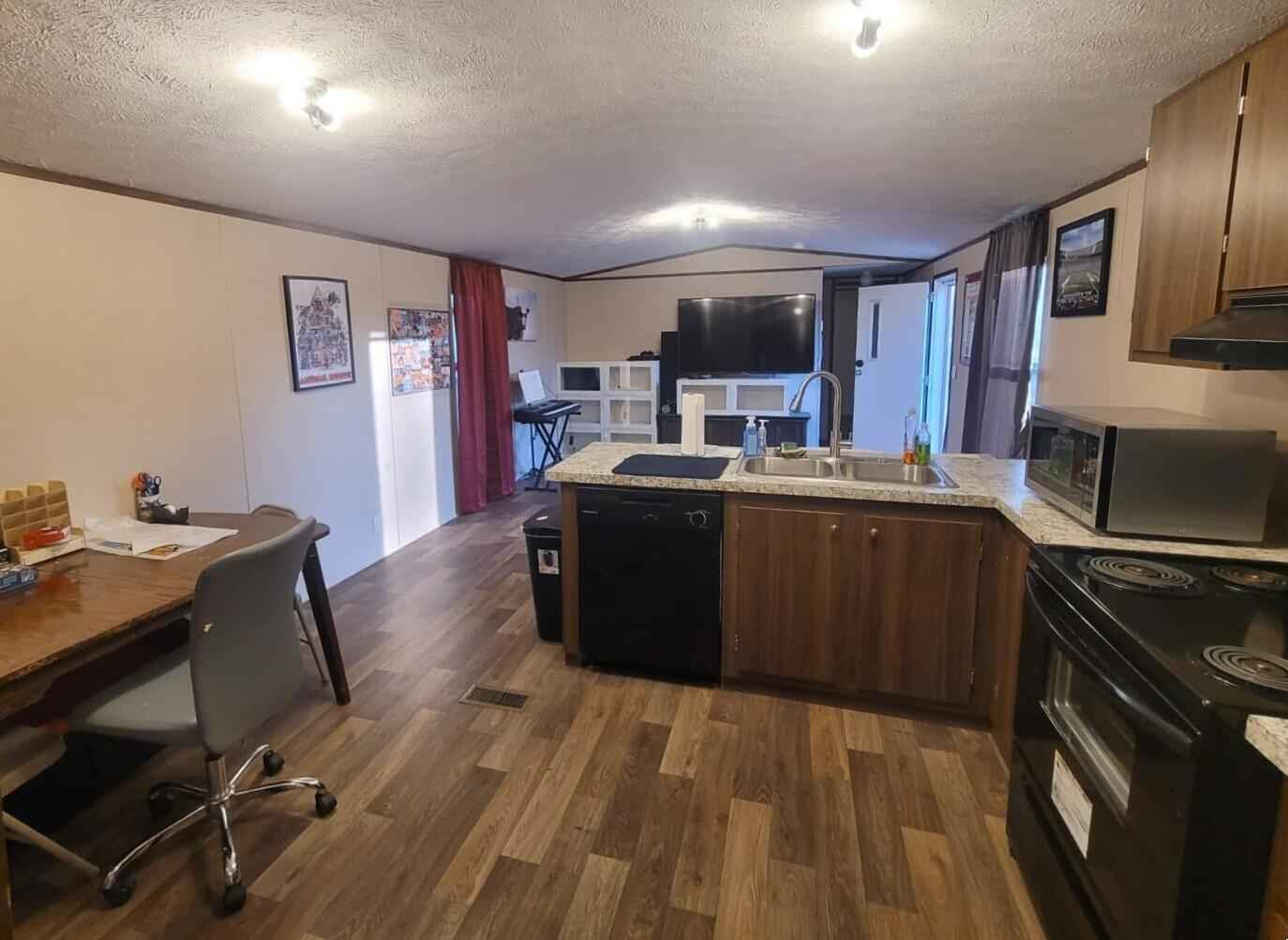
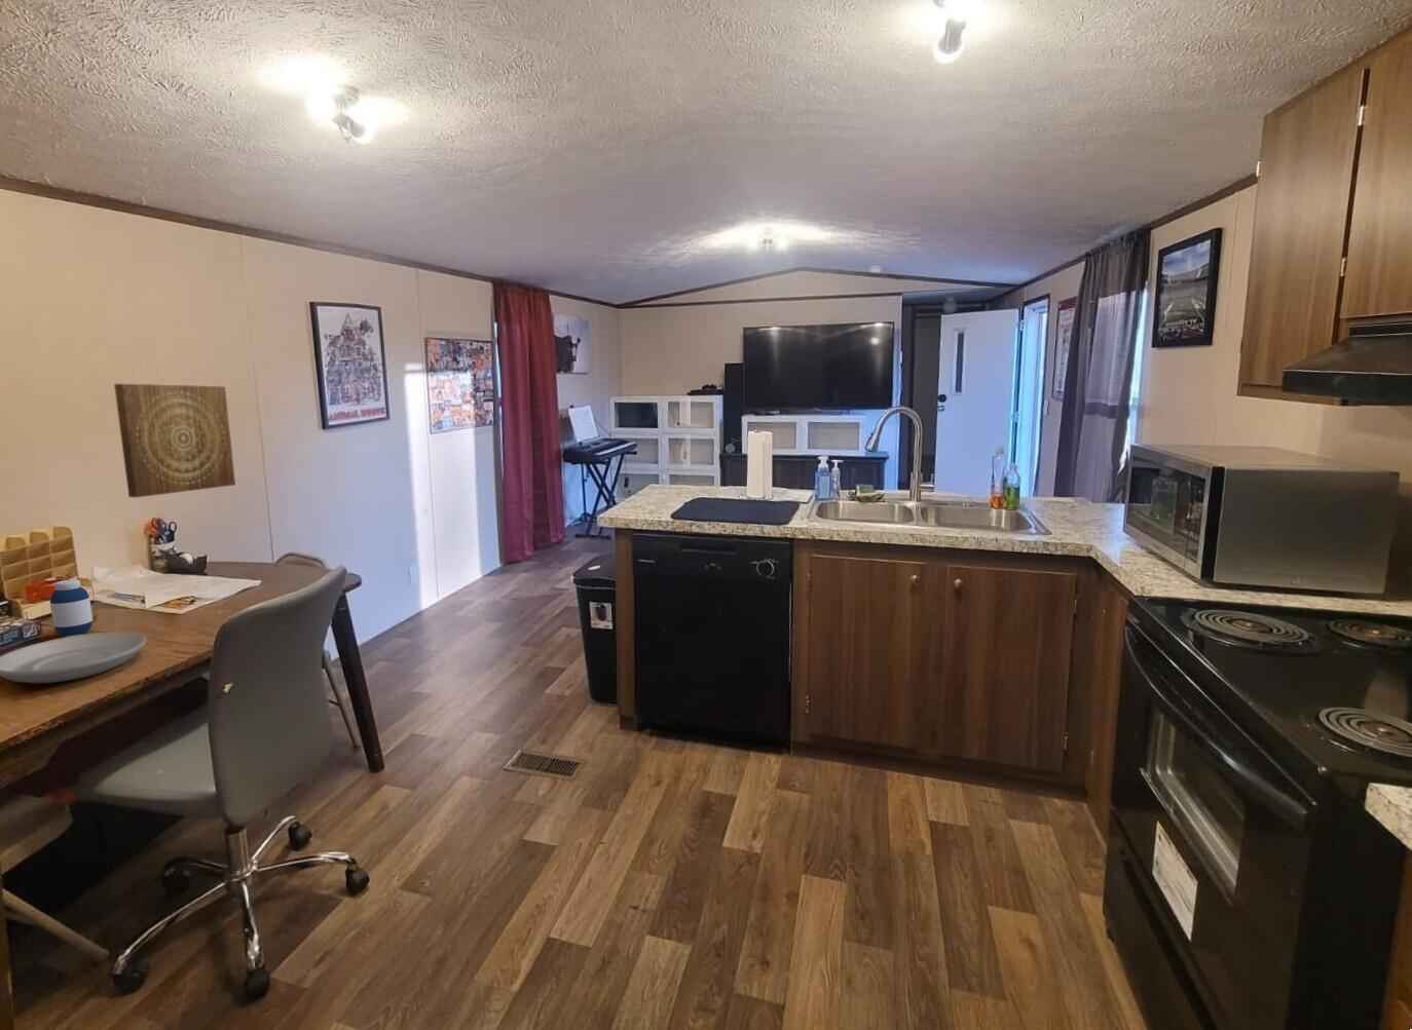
+ wall art (180, 438)
+ medicine bottle (71, 608)
+ plate (73, 659)
